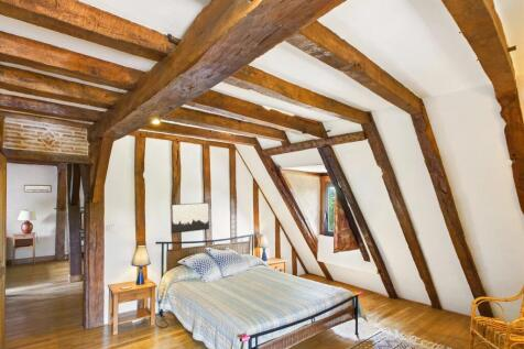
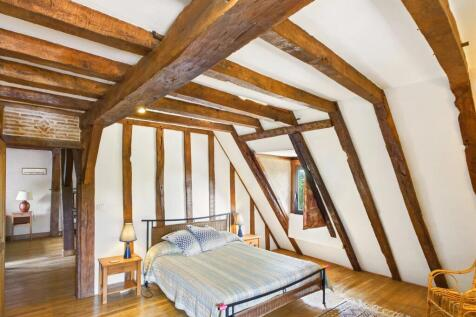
- wall art (190, 217)
